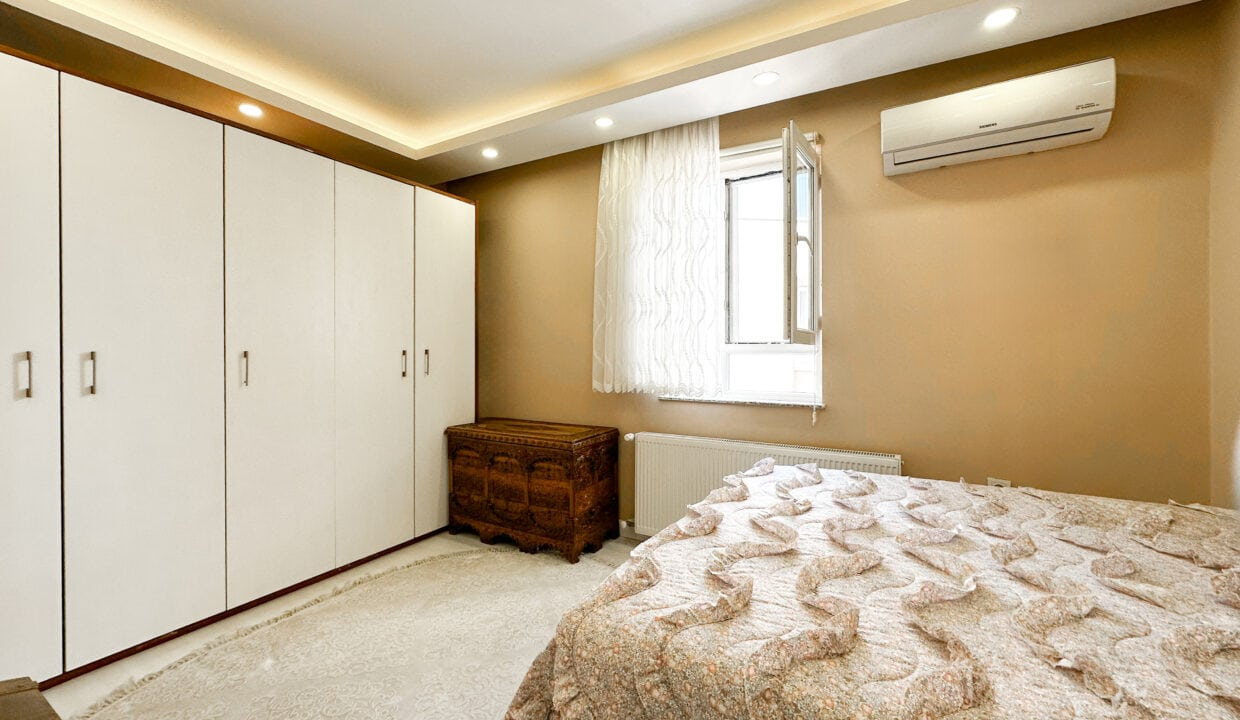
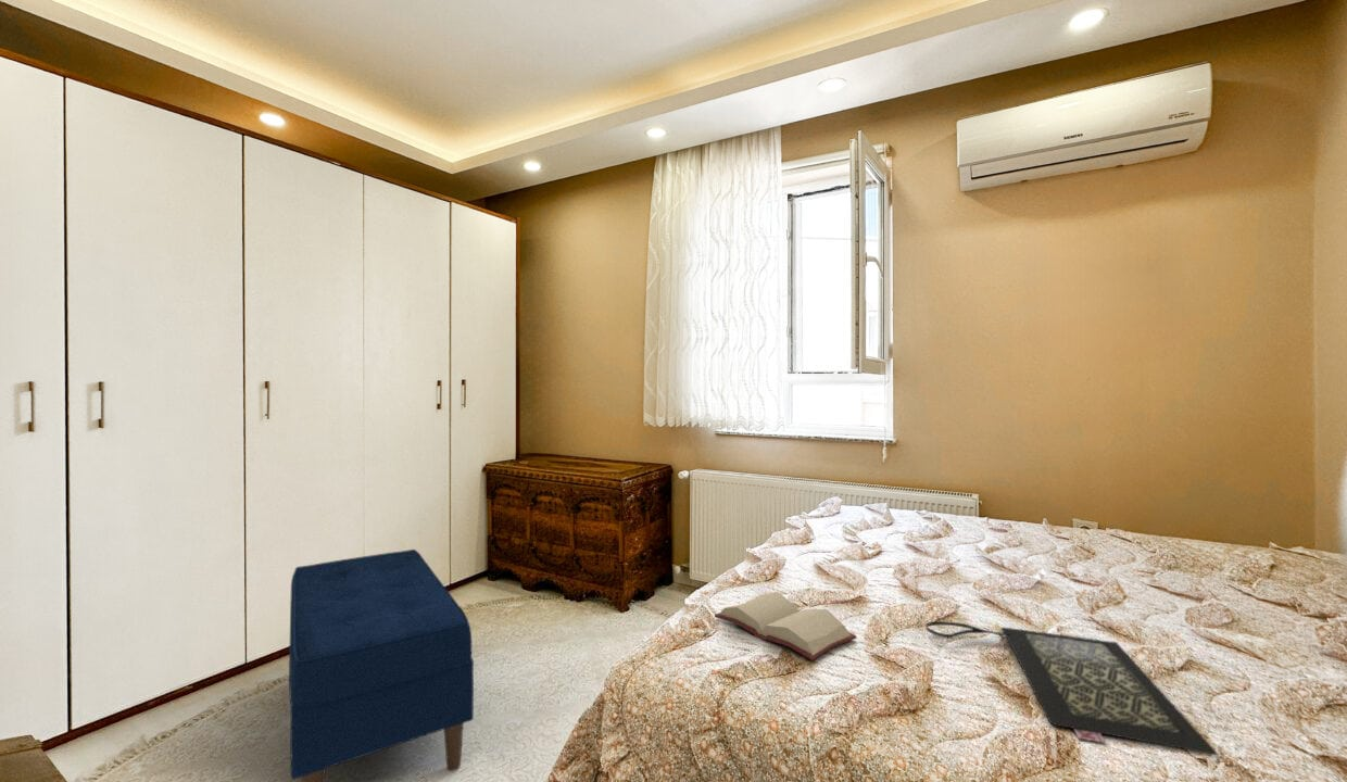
+ bench (370, 653)
+ hardback book (781, 619)
+ clutch bag (1078, 671)
